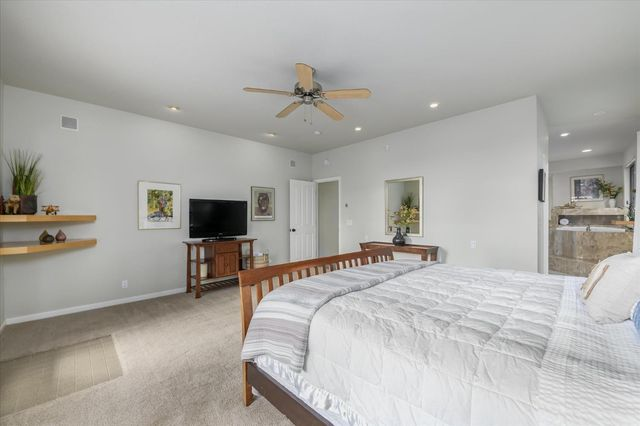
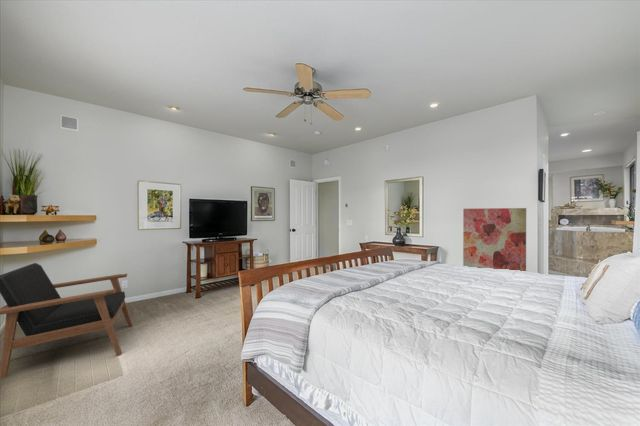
+ armchair (74, 305)
+ wall art (492, 244)
